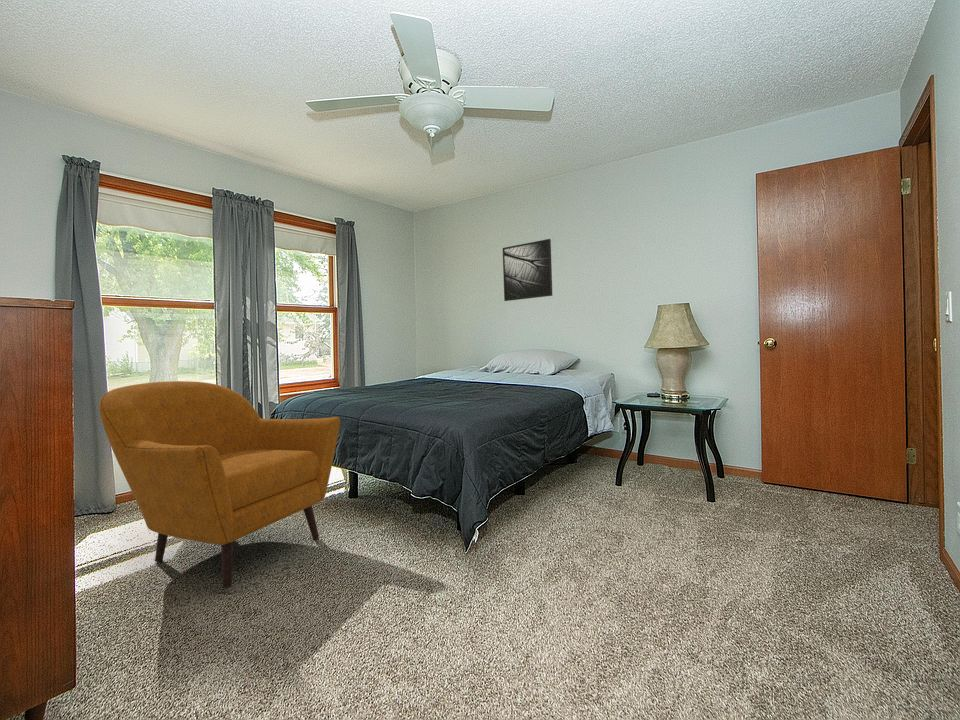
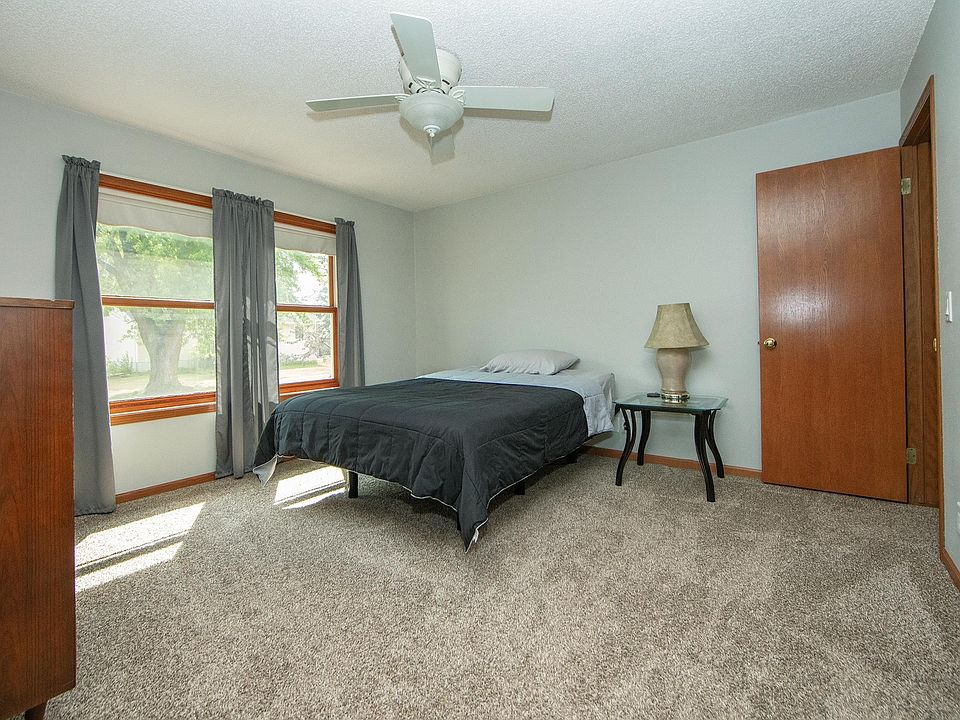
- armchair (217, 466)
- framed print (526, 271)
